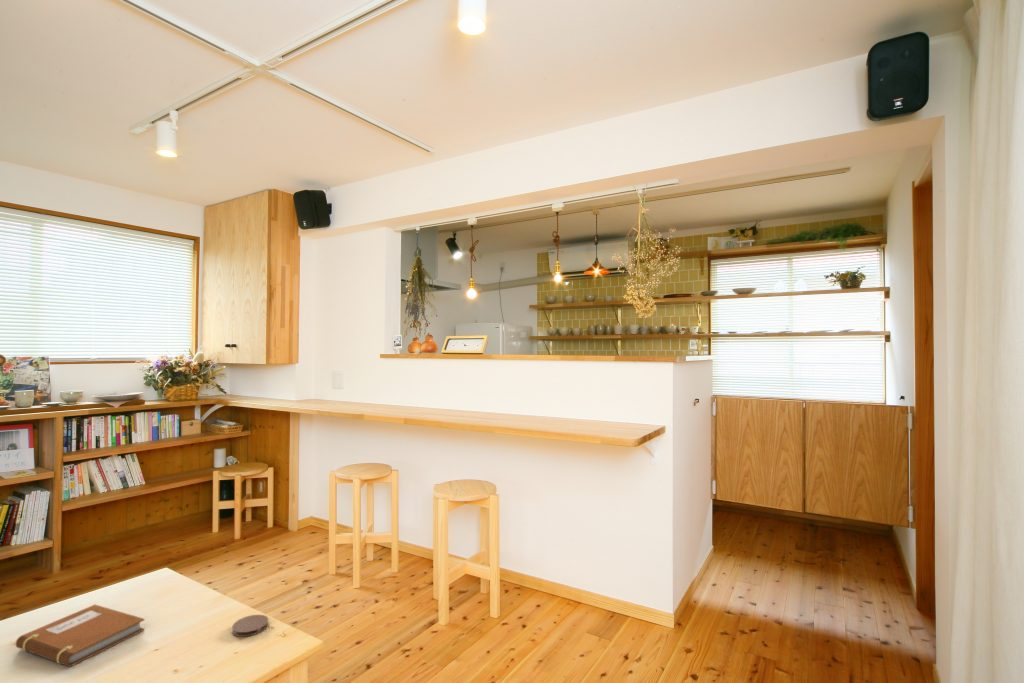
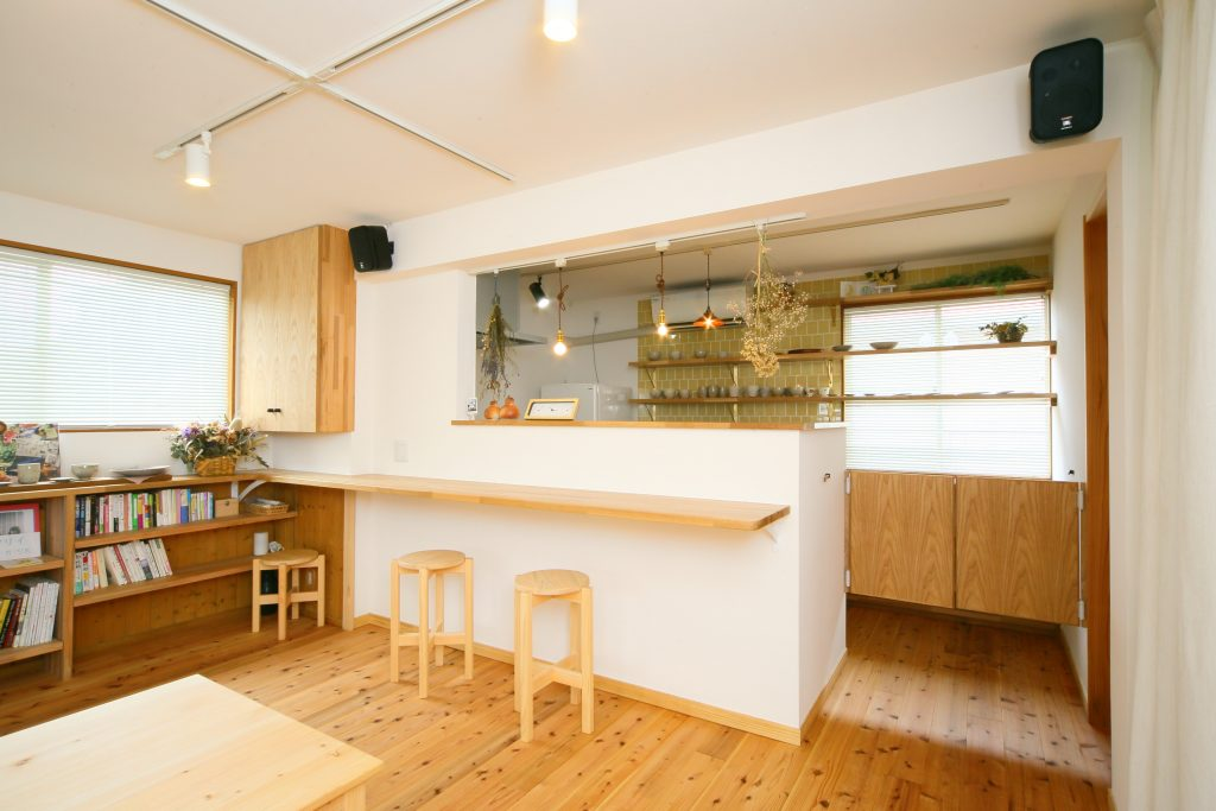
- coaster (250, 625)
- notebook (80, 633)
